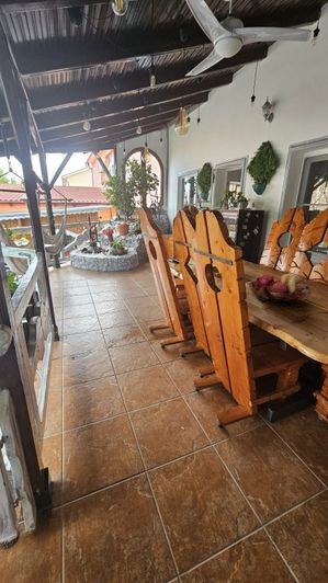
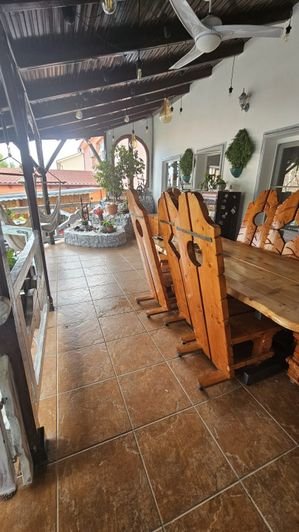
- fruit basket (280, 286)
